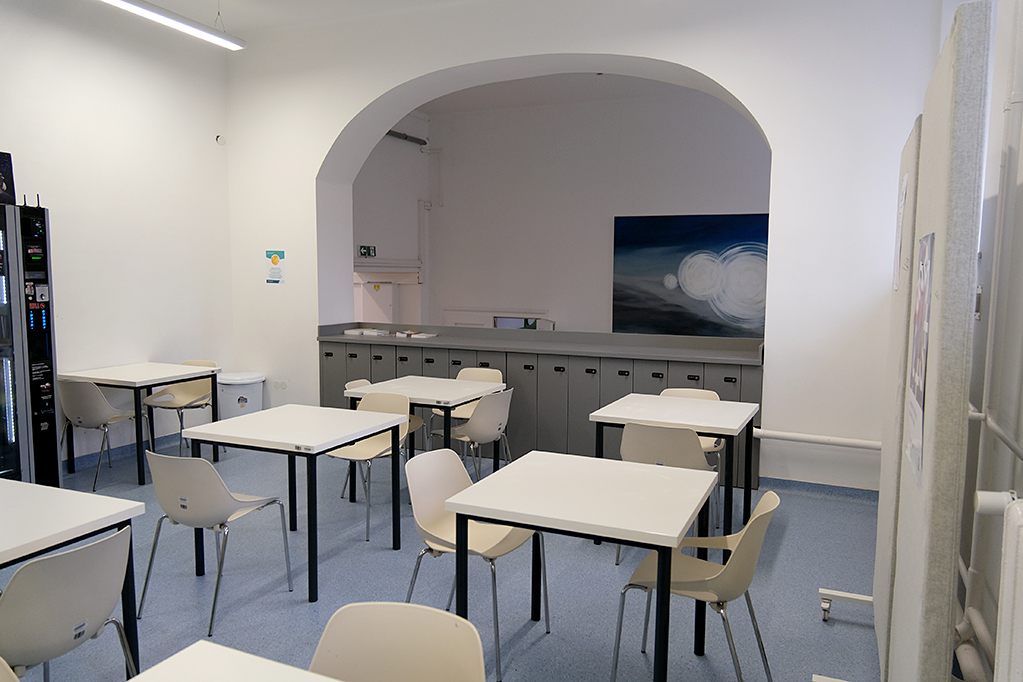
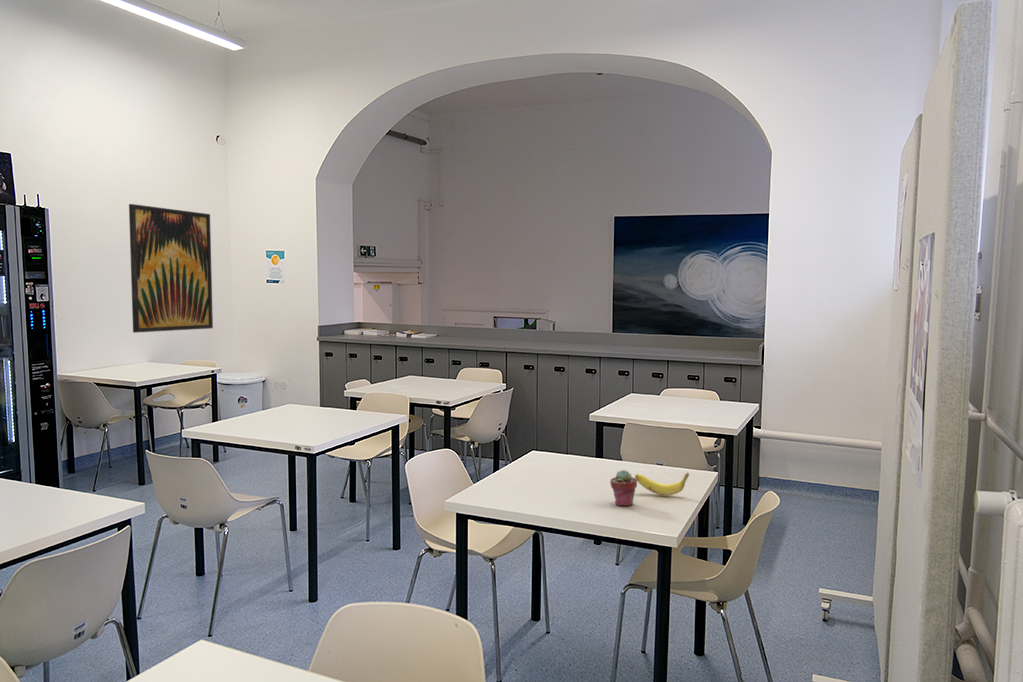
+ banana (661, 484)
+ wall art (173, 270)
+ potted succulent (623, 486)
